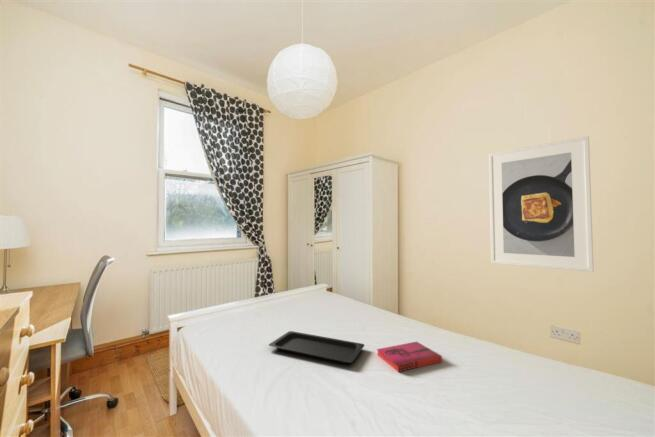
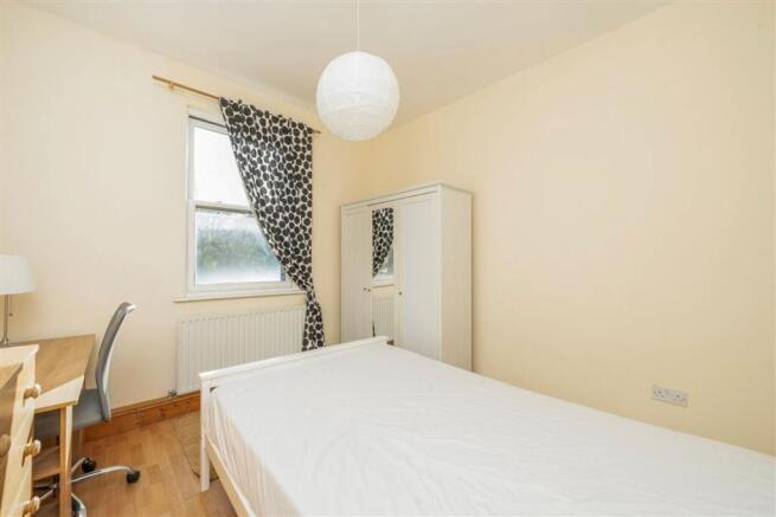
- serving tray (316, 347)
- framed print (535, 206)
- hardback book (408, 355)
